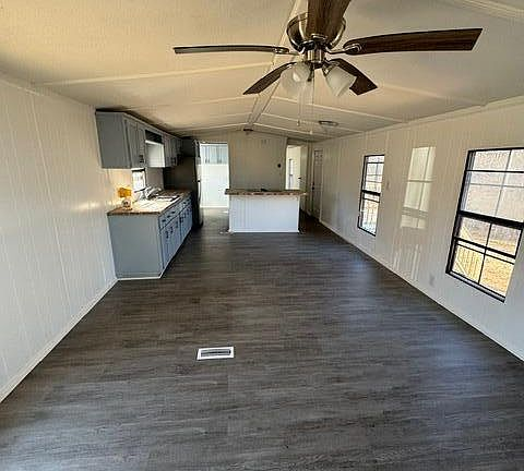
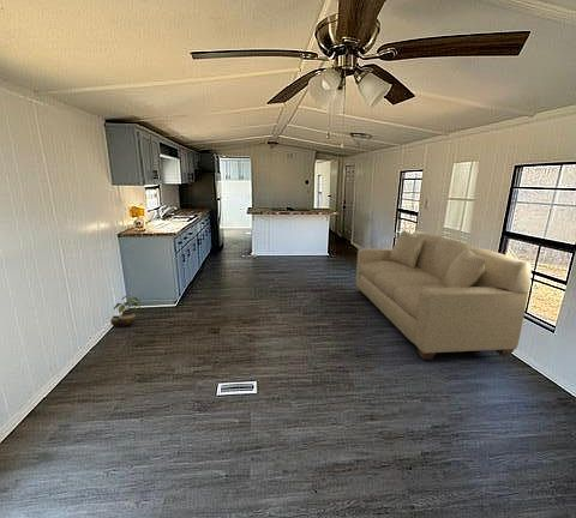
+ sofa (420, 278)
+ potted plant (127, 309)
